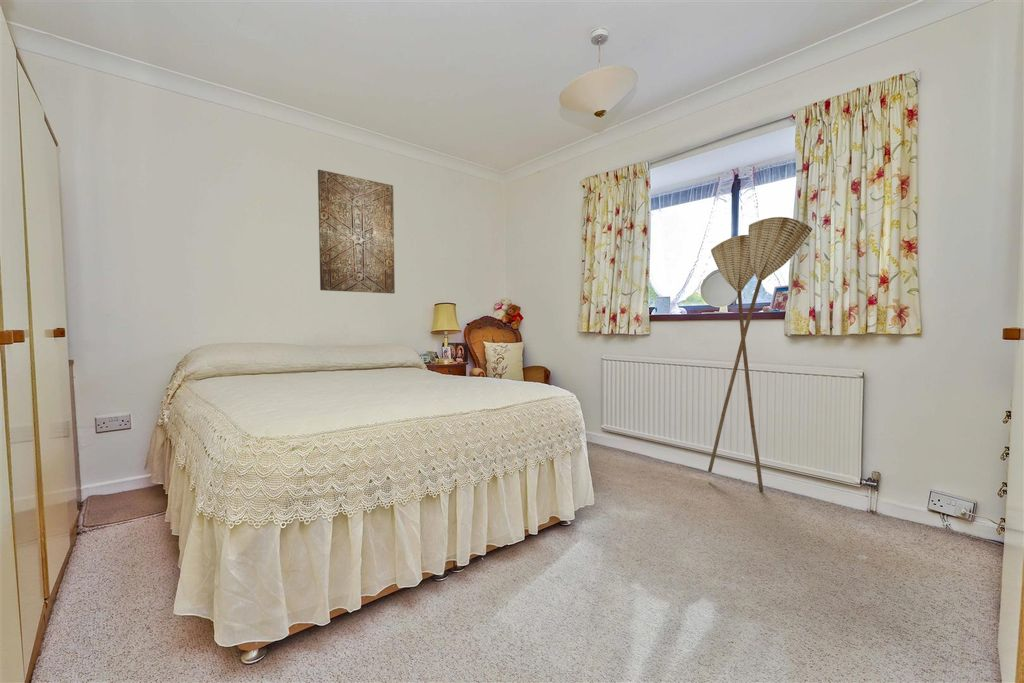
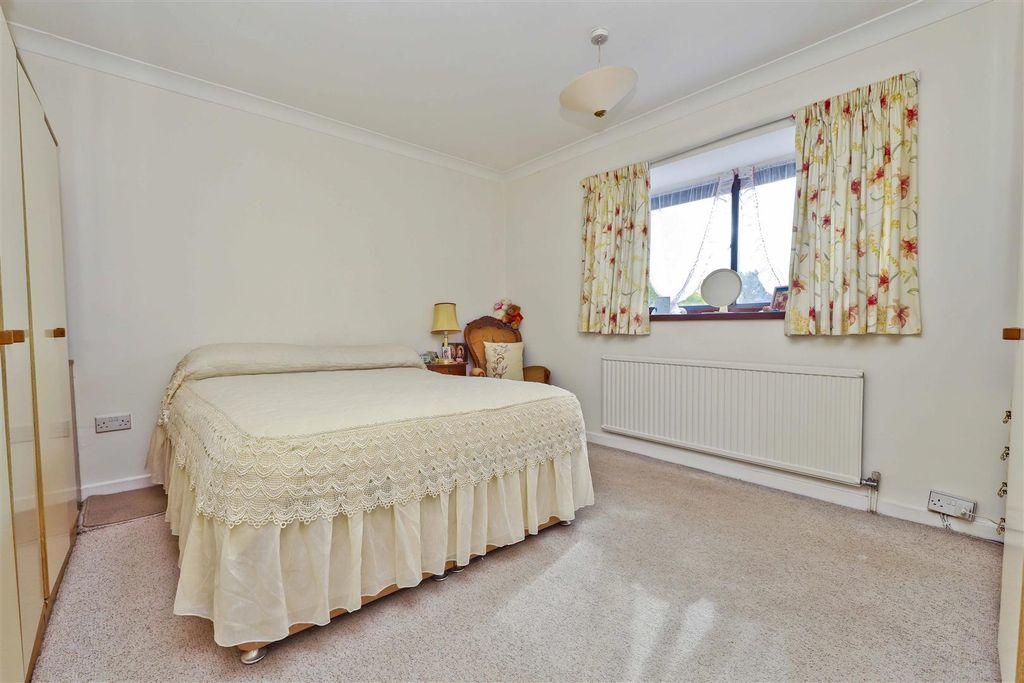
- floor lamp (747, 361)
- wall art (358, 235)
